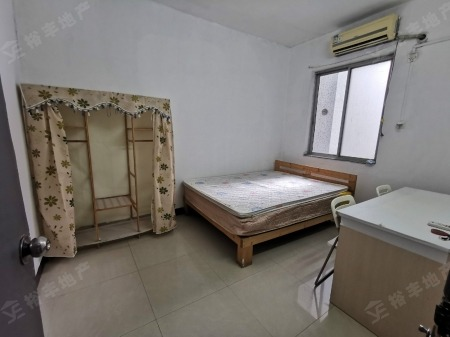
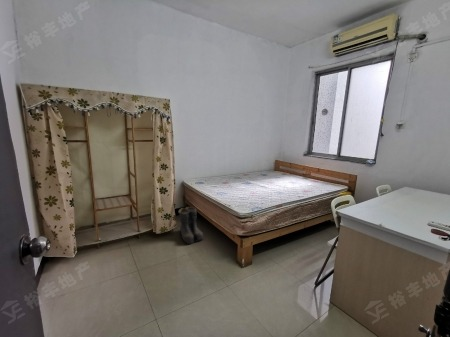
+ boots (190, 224)
